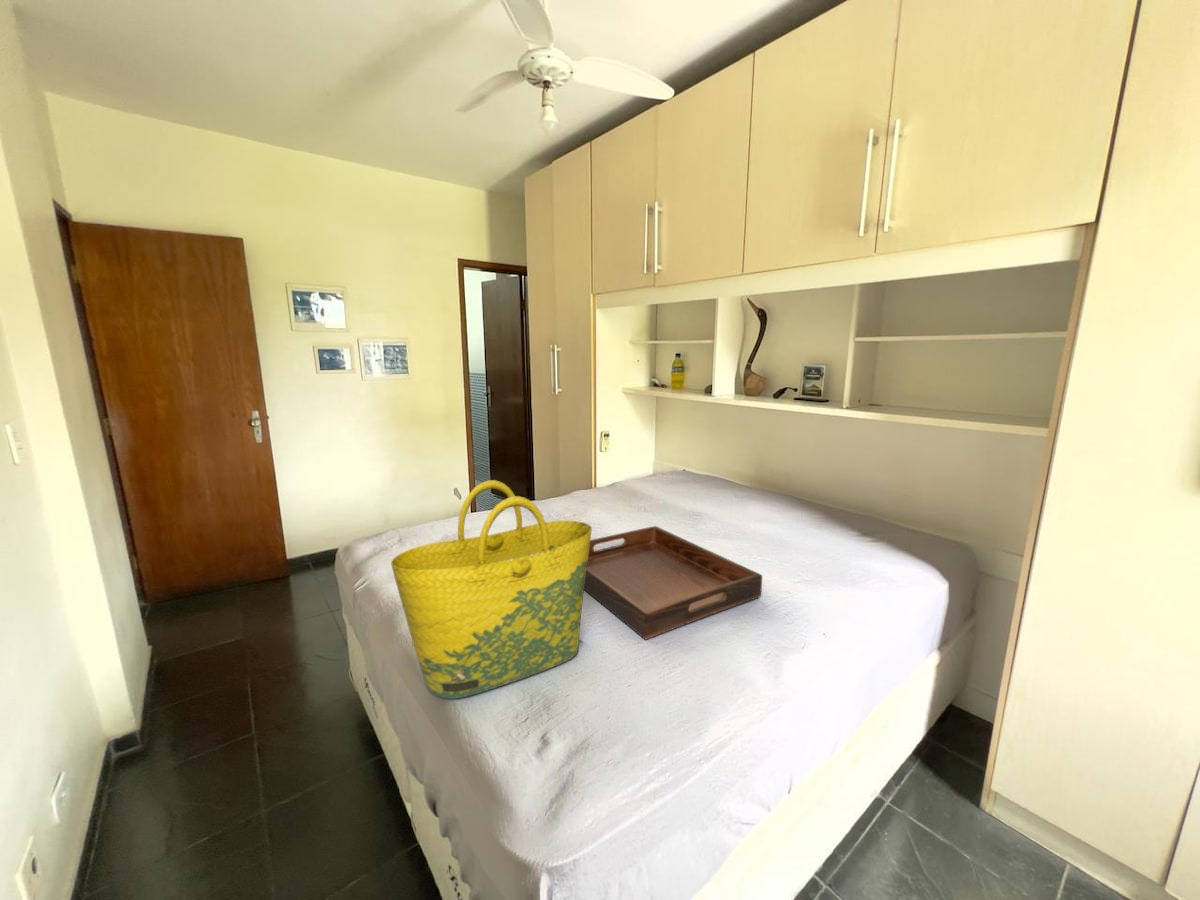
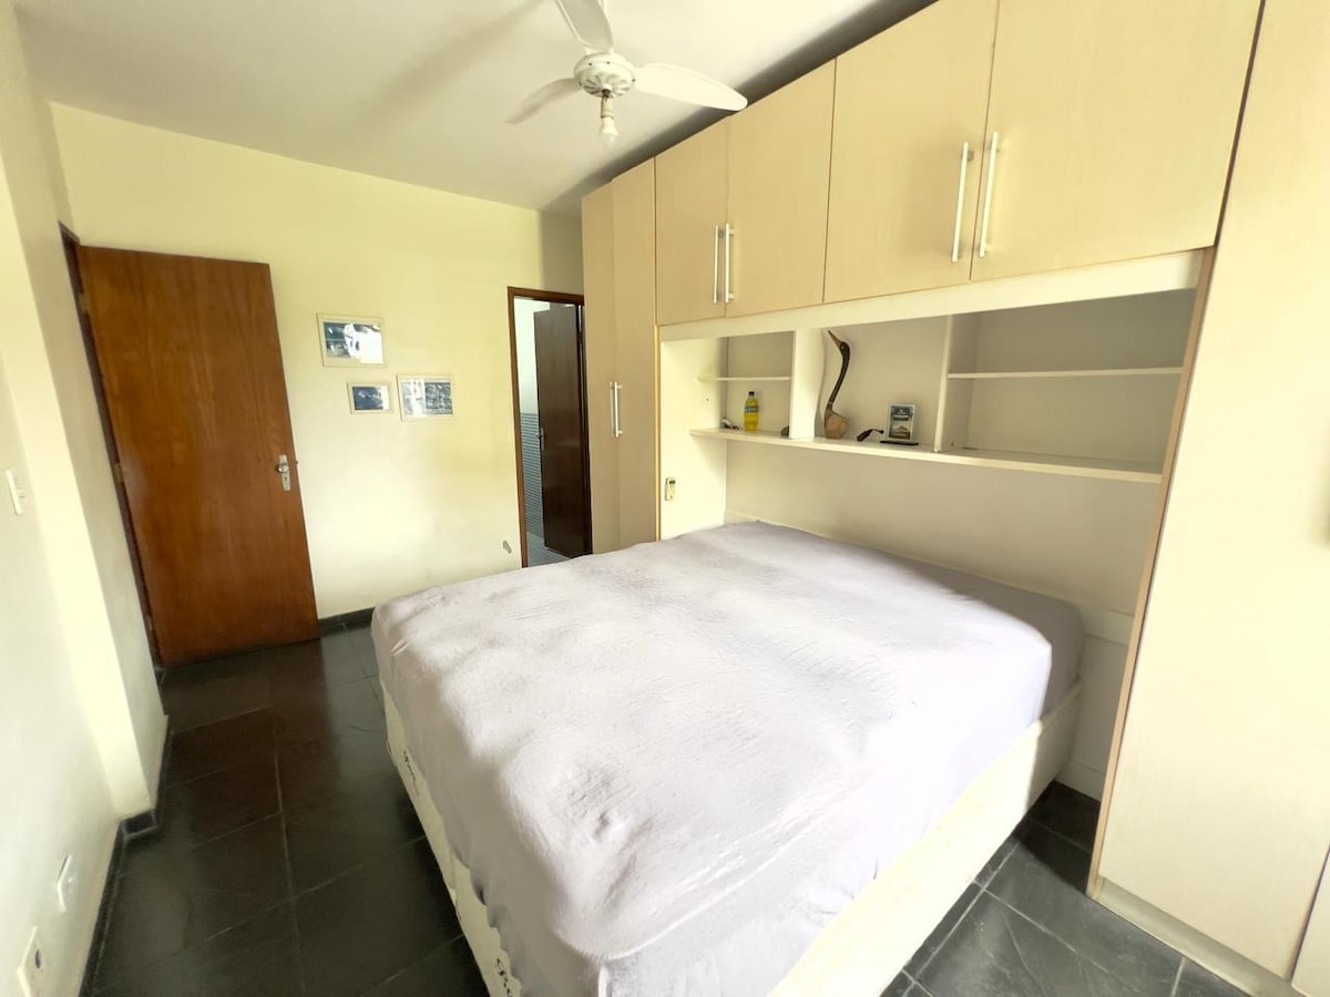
- serving tray (651, 570)
- tote bag (503, 578)
